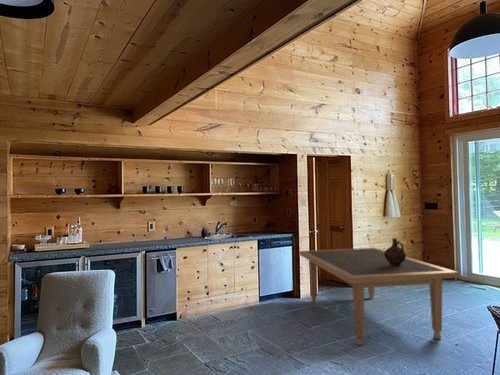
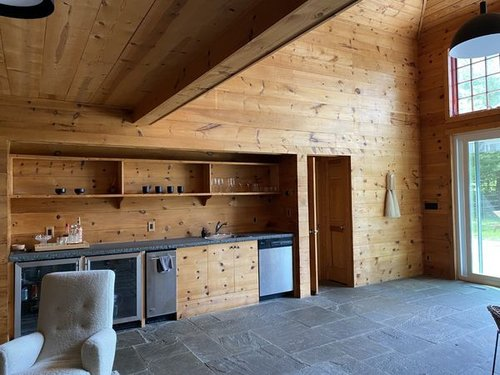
- dining table (365, 287)
- ceramic jug (394, 252)
